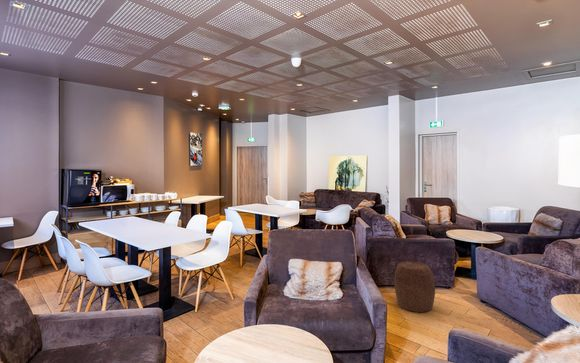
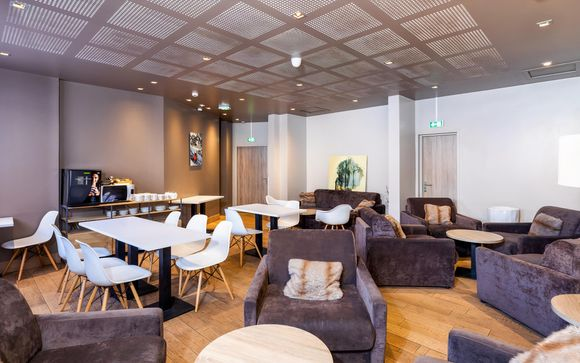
- stool (414, 285)
